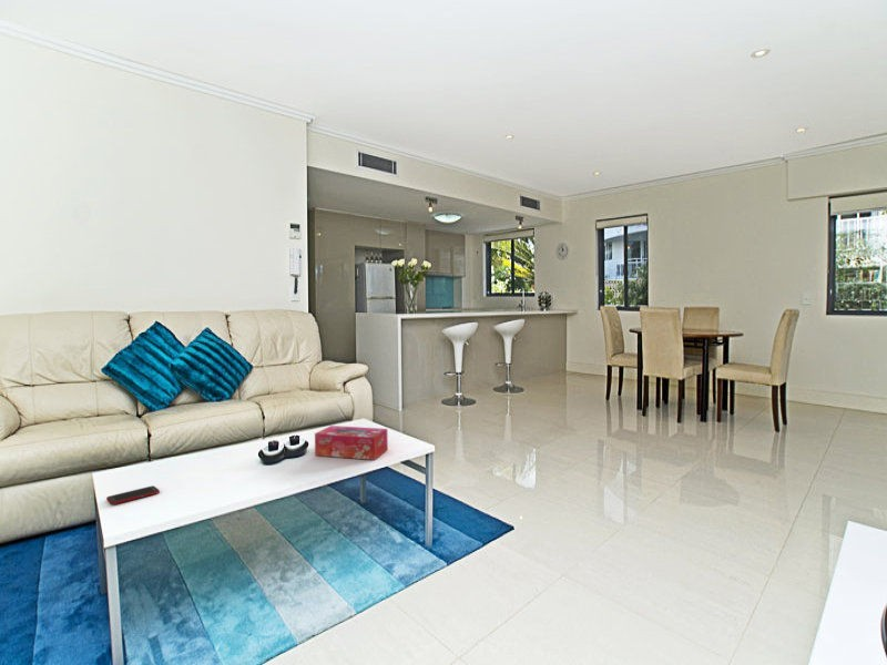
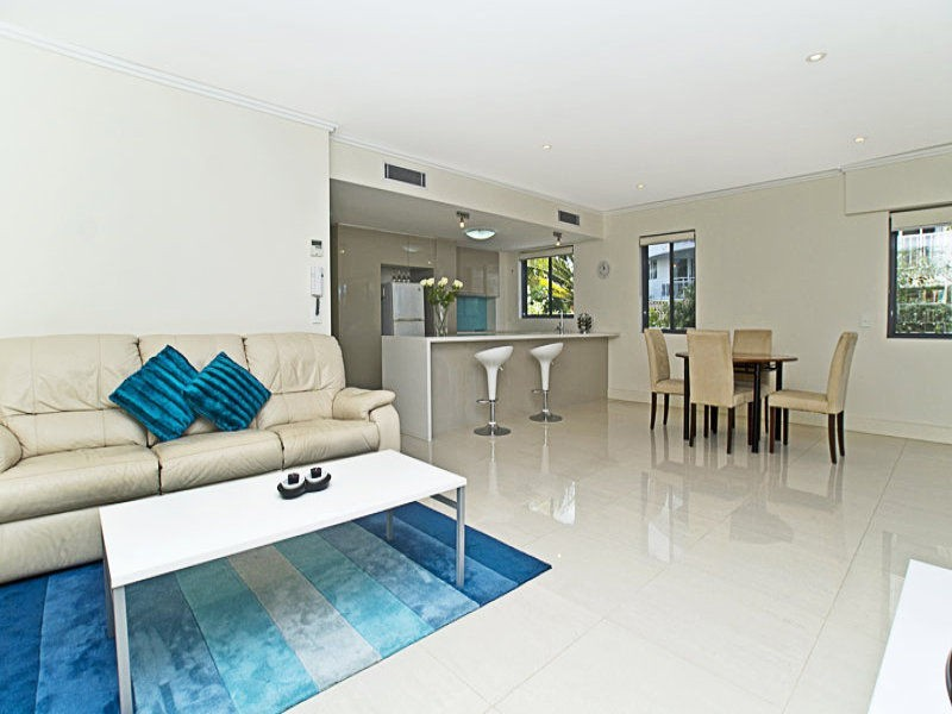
- cell phone (133, 494)
- tissue box (351, 441)
